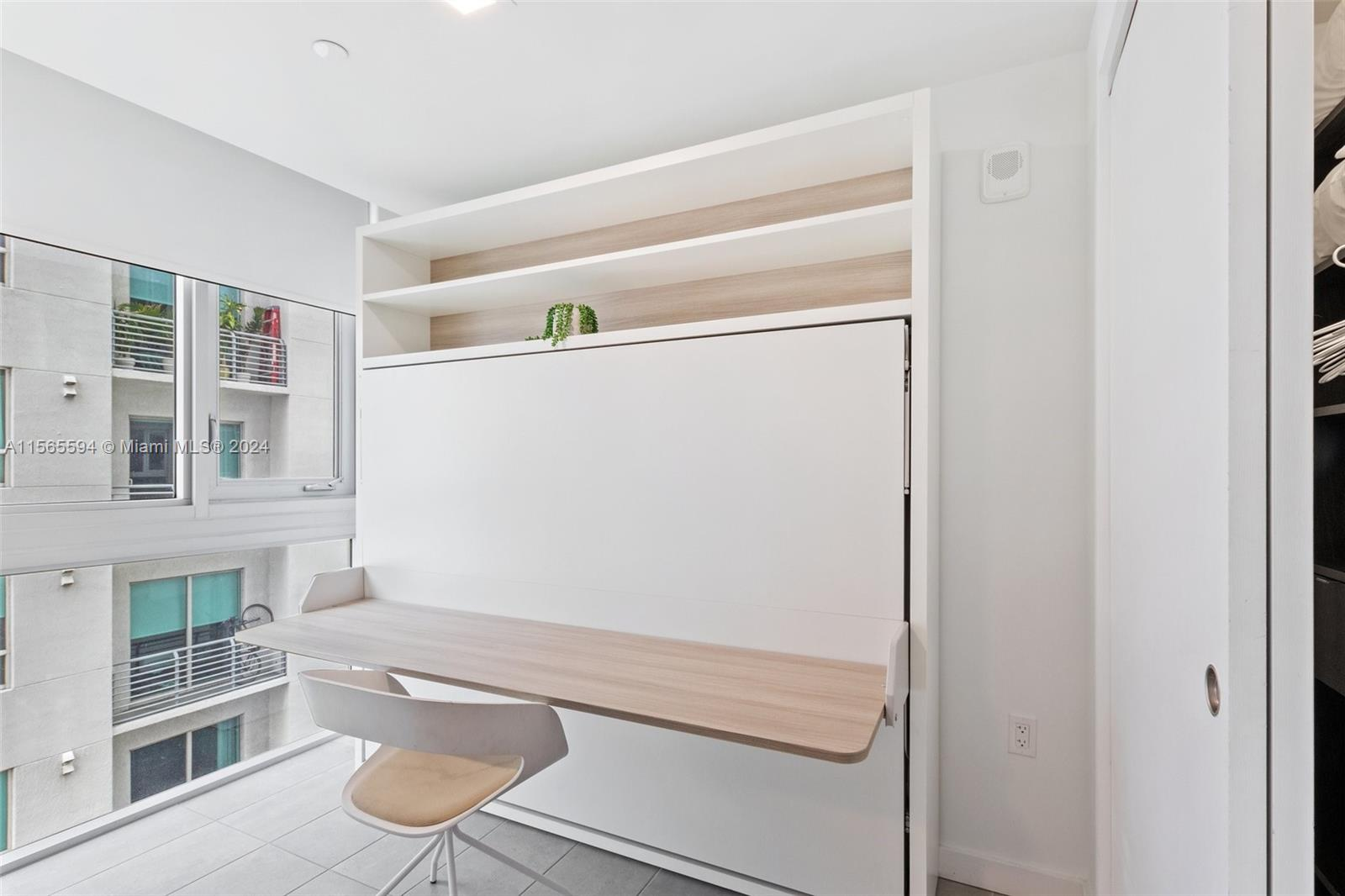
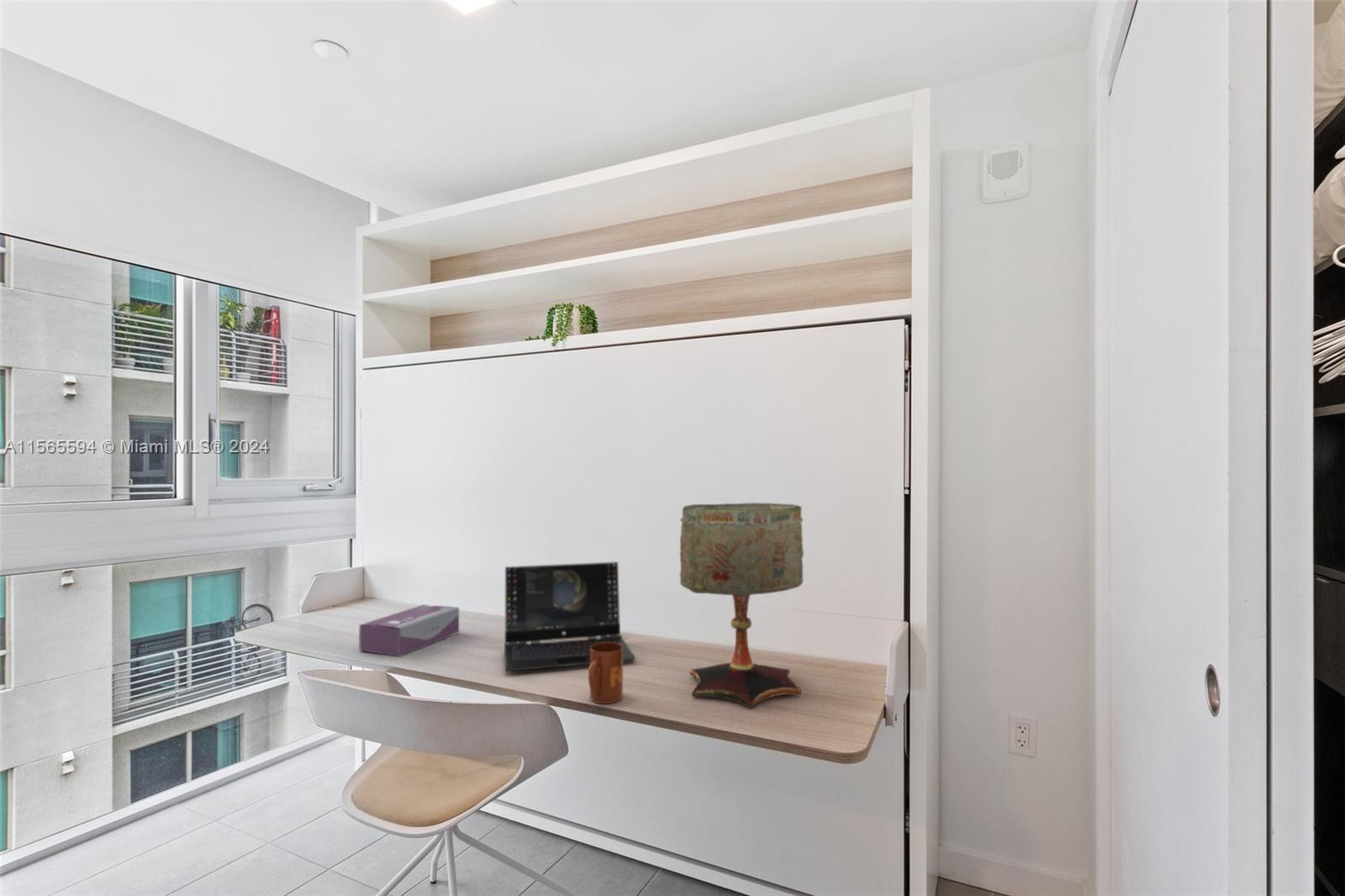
+ mug (602, 675)
+ laptop (567, 613)
+ table lamp (741, 595)
+ tissue box (411, 628)
